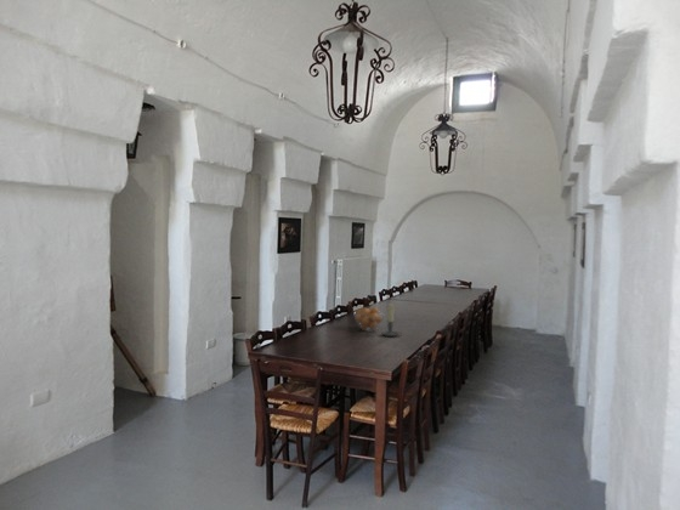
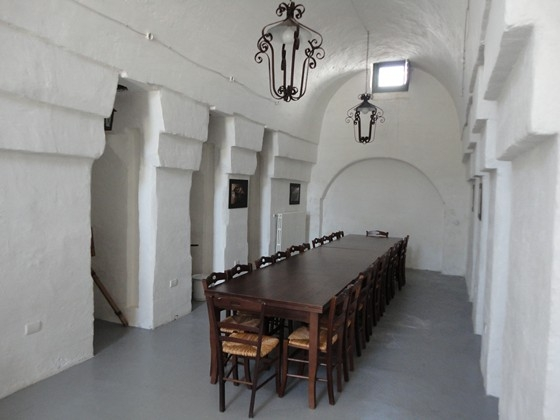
- fruit basket (368, 318)
- candle holder (392, 319)
